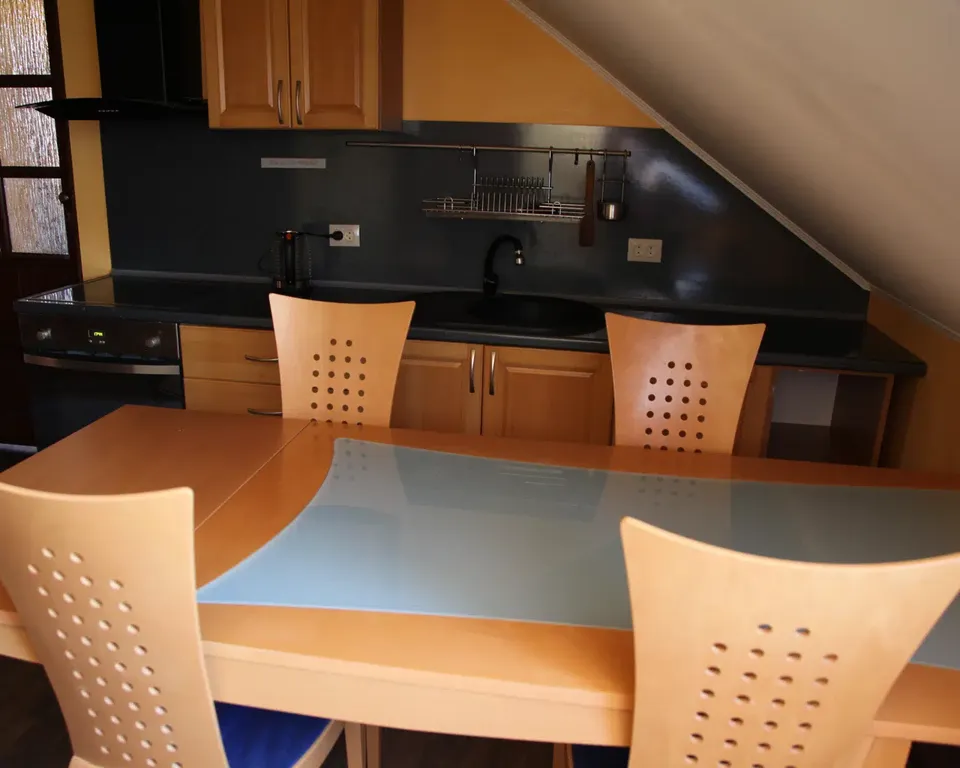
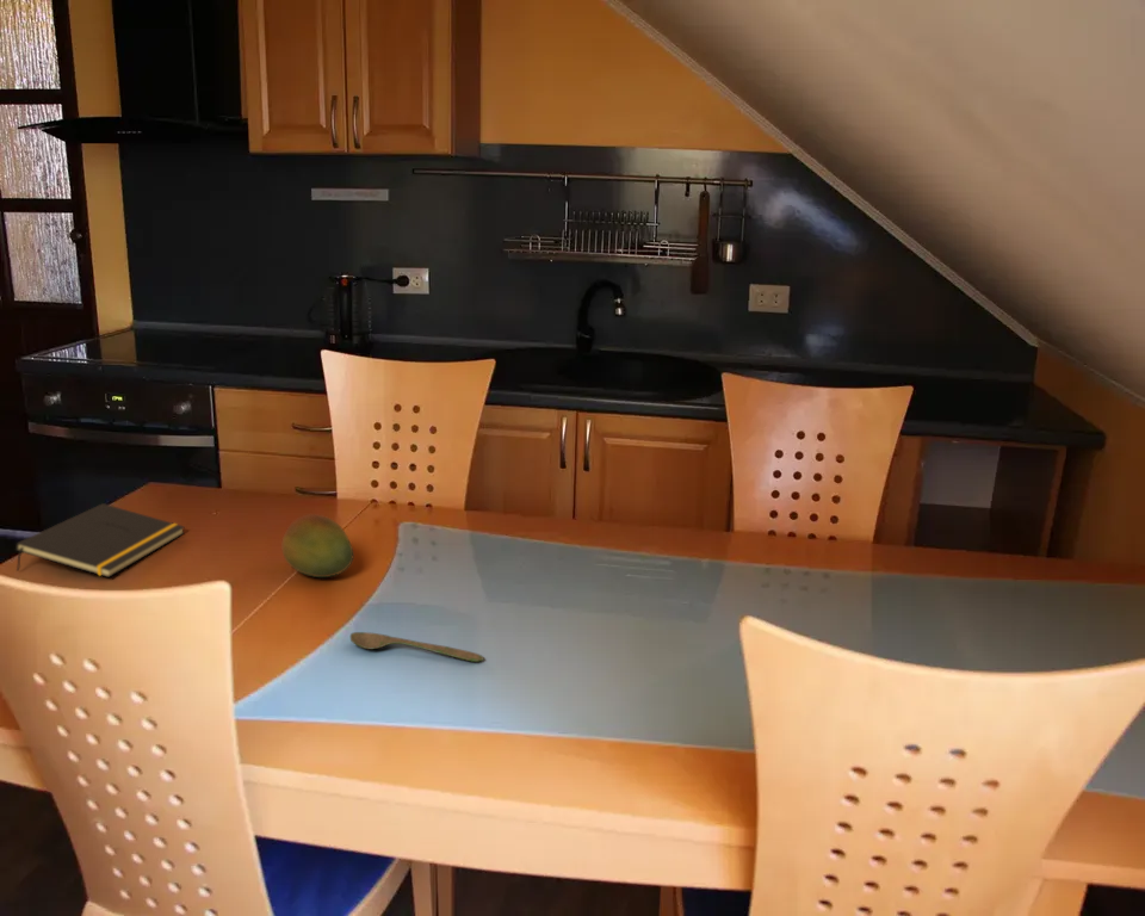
+ notepad (105, 537)
+ fruit (320, 545)
+ spoon (416, 646)
